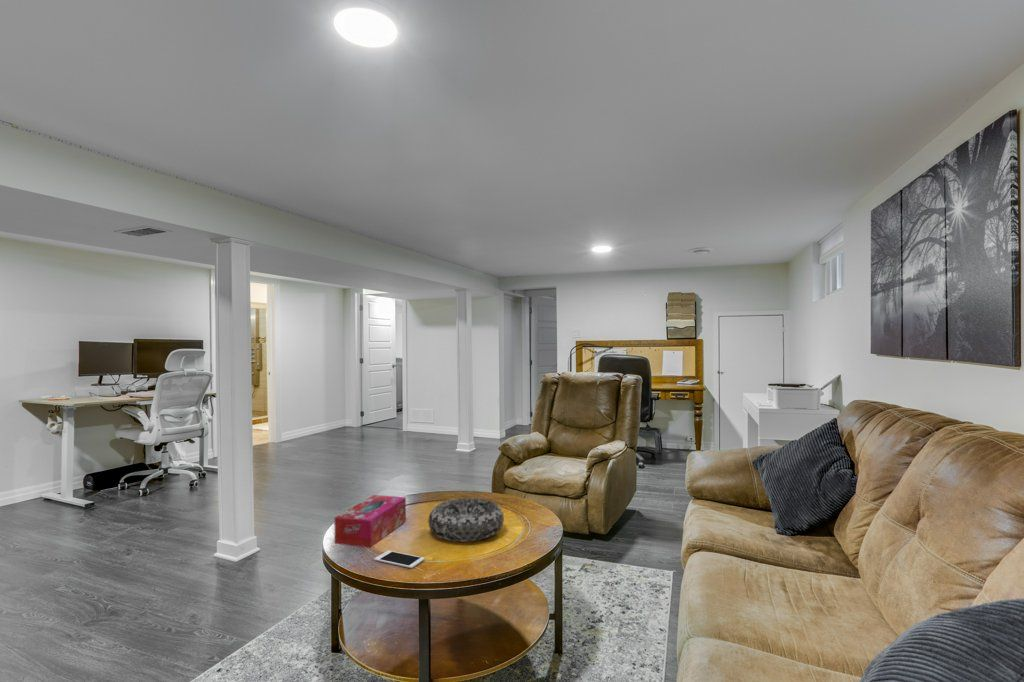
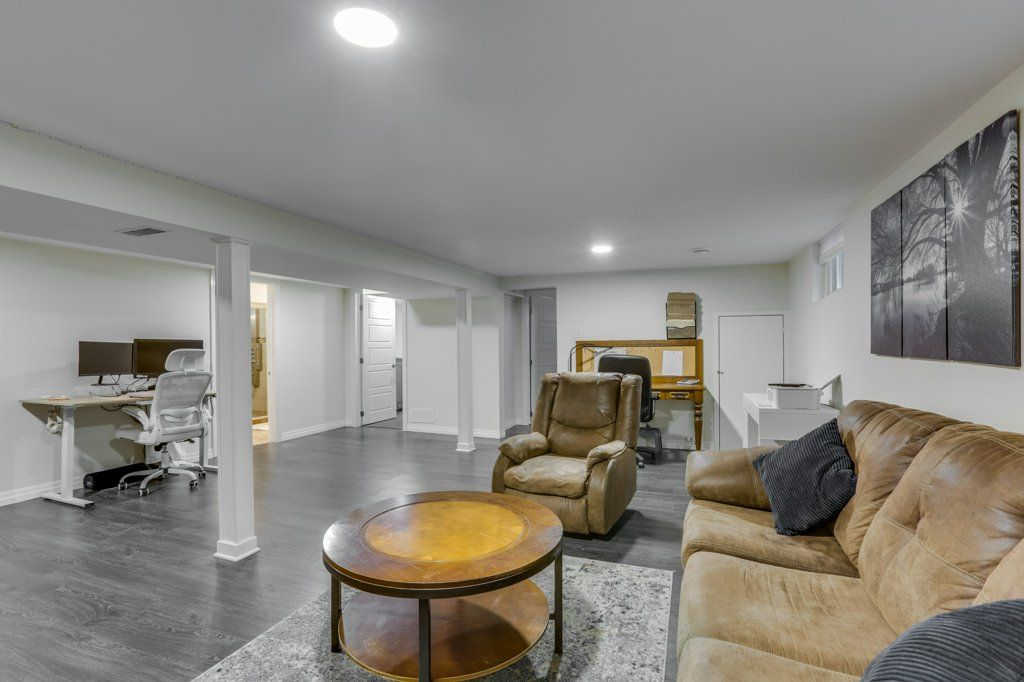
- decorative bowl (466, 519)
- tissue box (372, 519)
- cell phone (399, 559)
